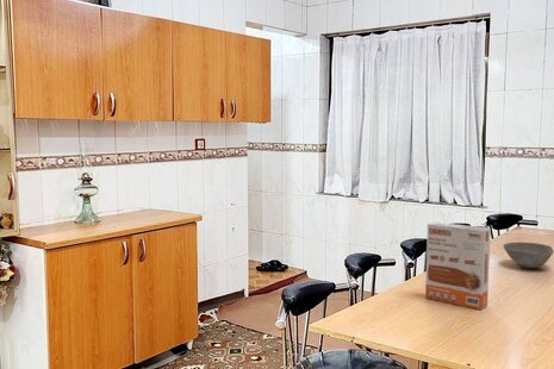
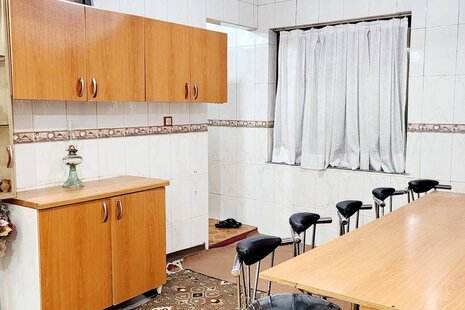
- cereal box (456, 263)
- bowl (527, 256)
